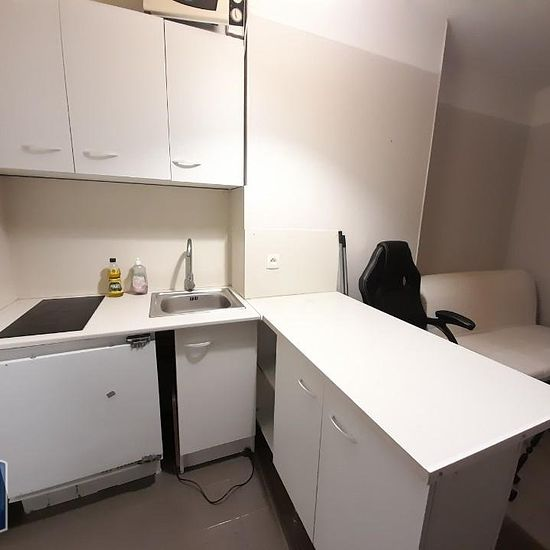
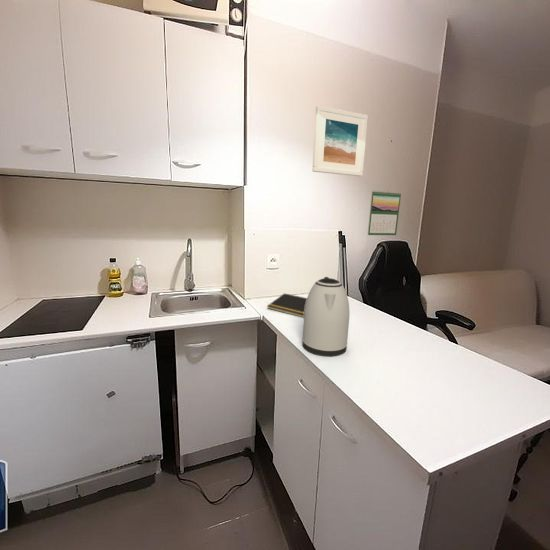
+ calendar (384, 213)
+ notepad (294, 304)
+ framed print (340, 143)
+ kettle (325, 310)
